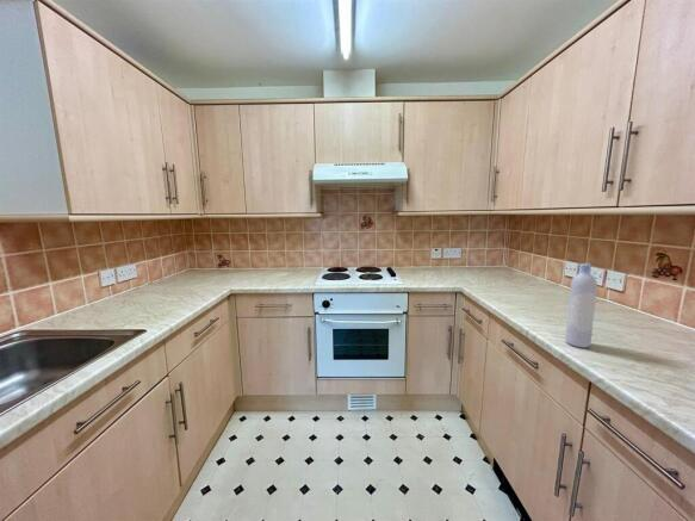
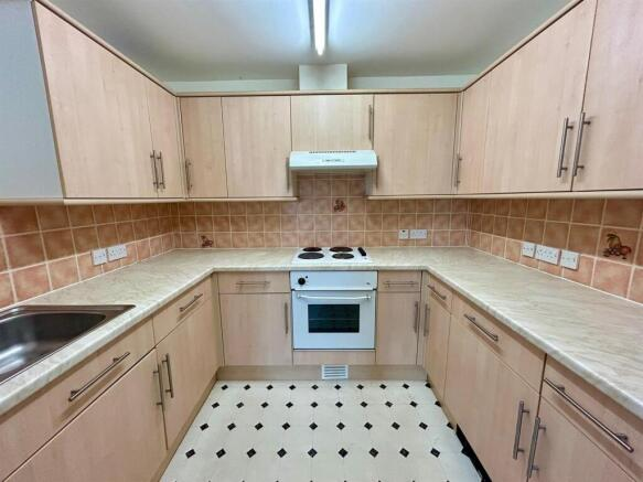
- bottle (581, 304)
